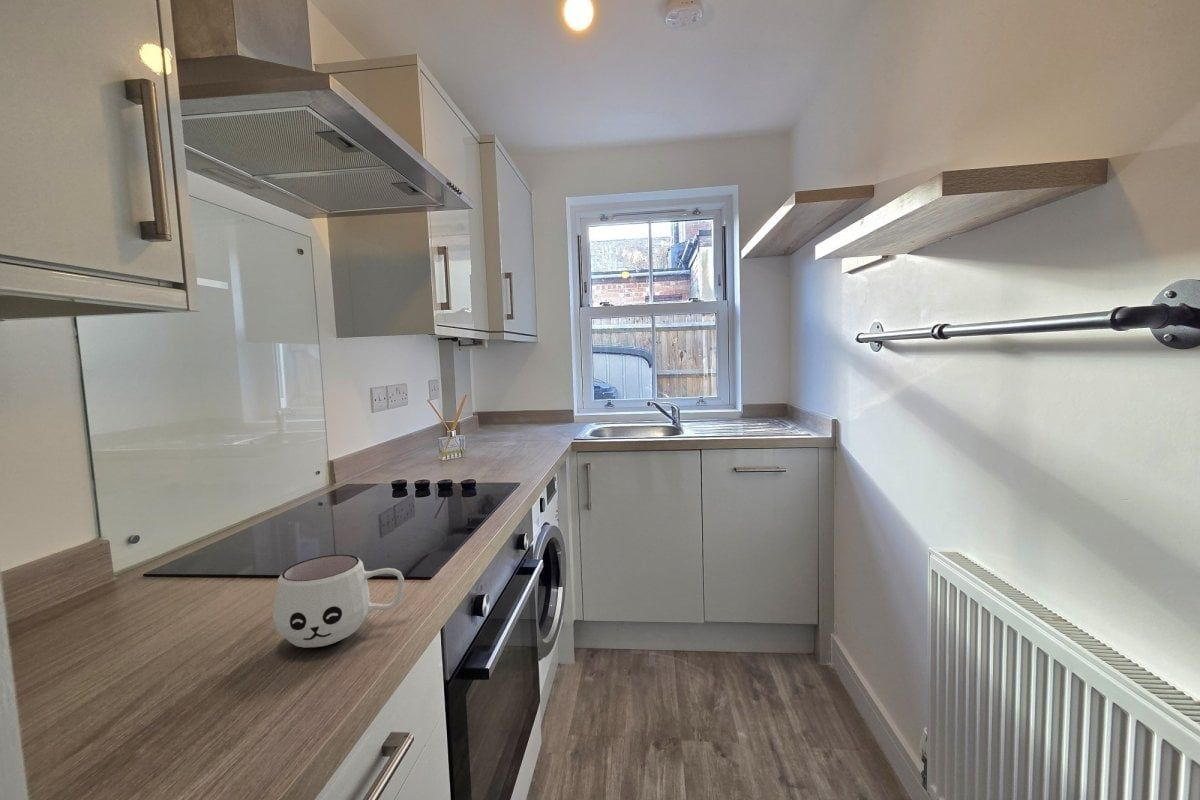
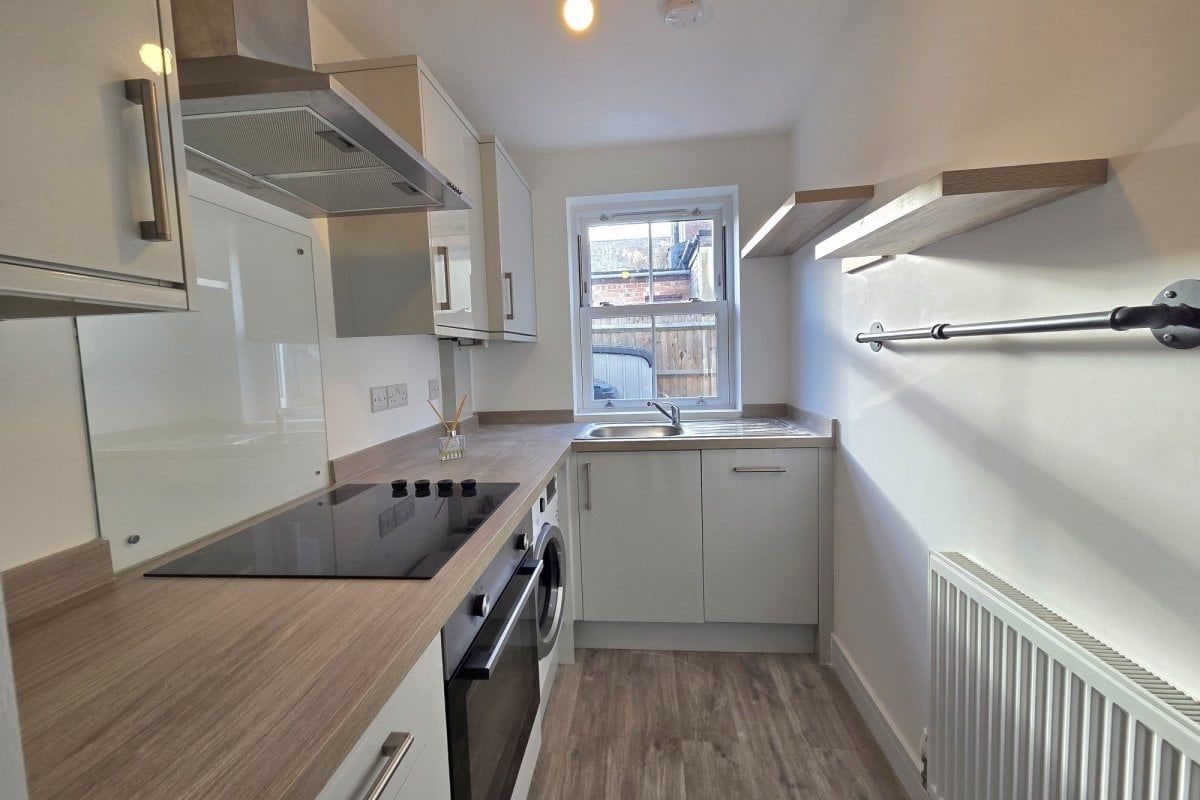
- mug (342, 599)
